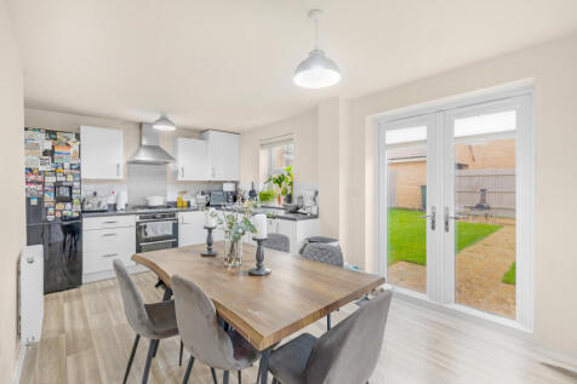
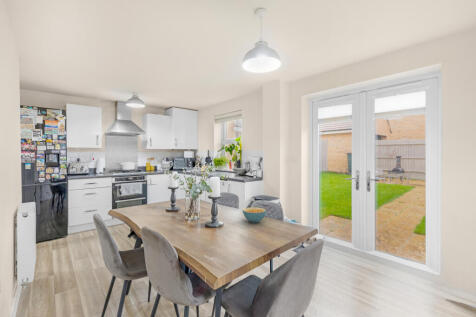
+ cereal bowl (254, 215)
